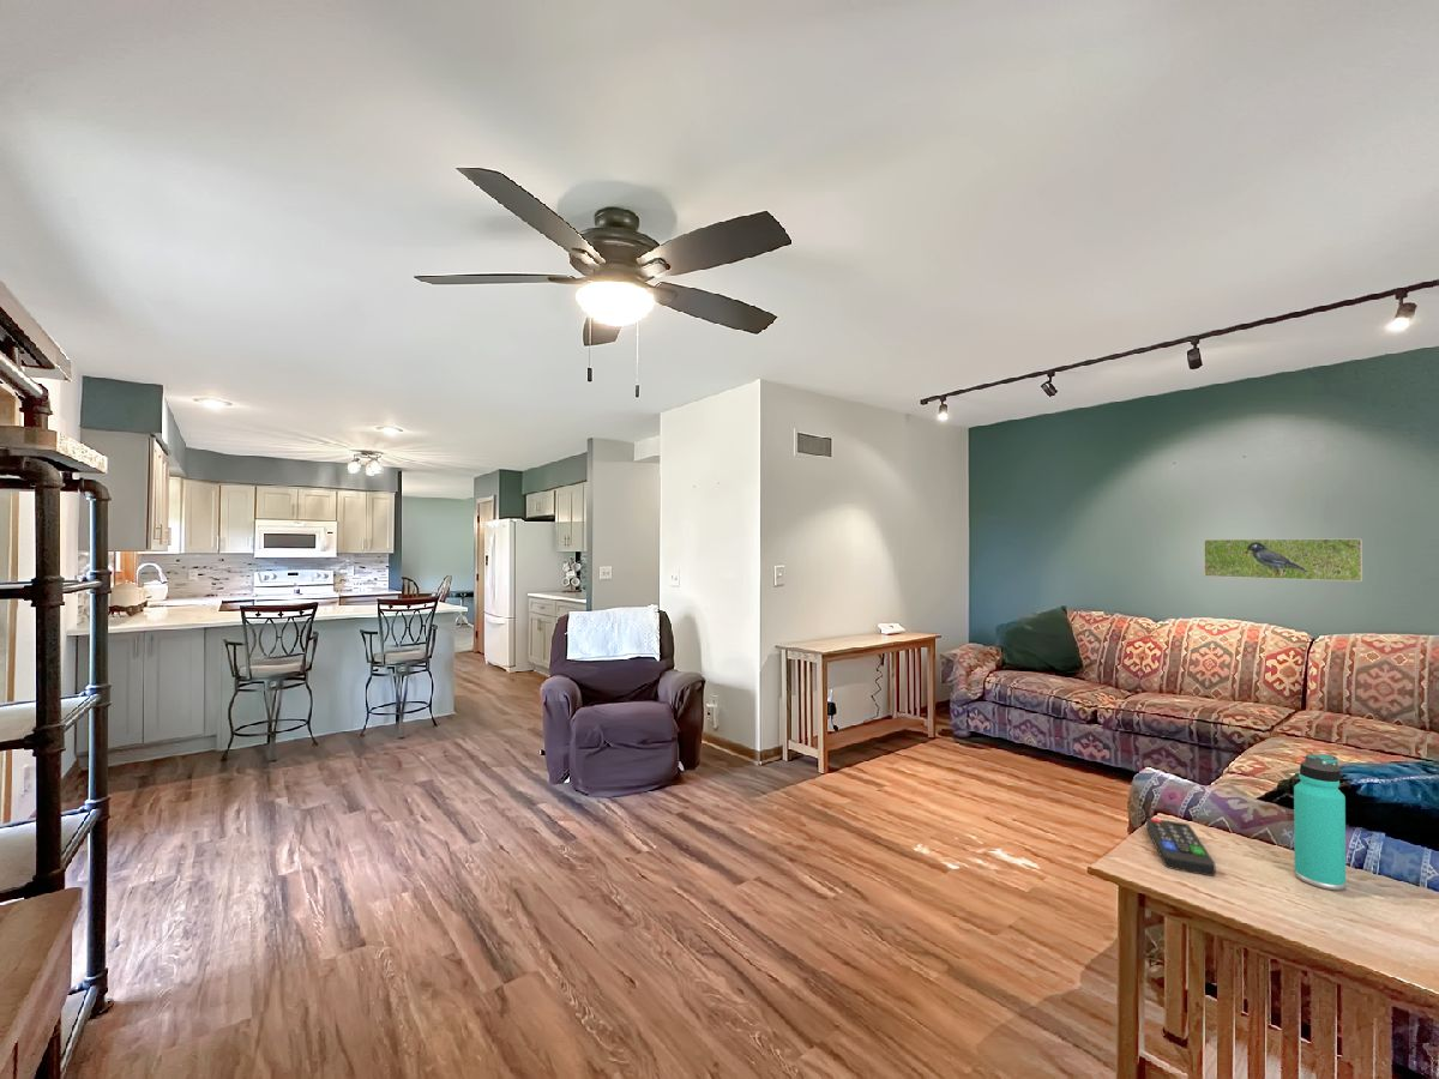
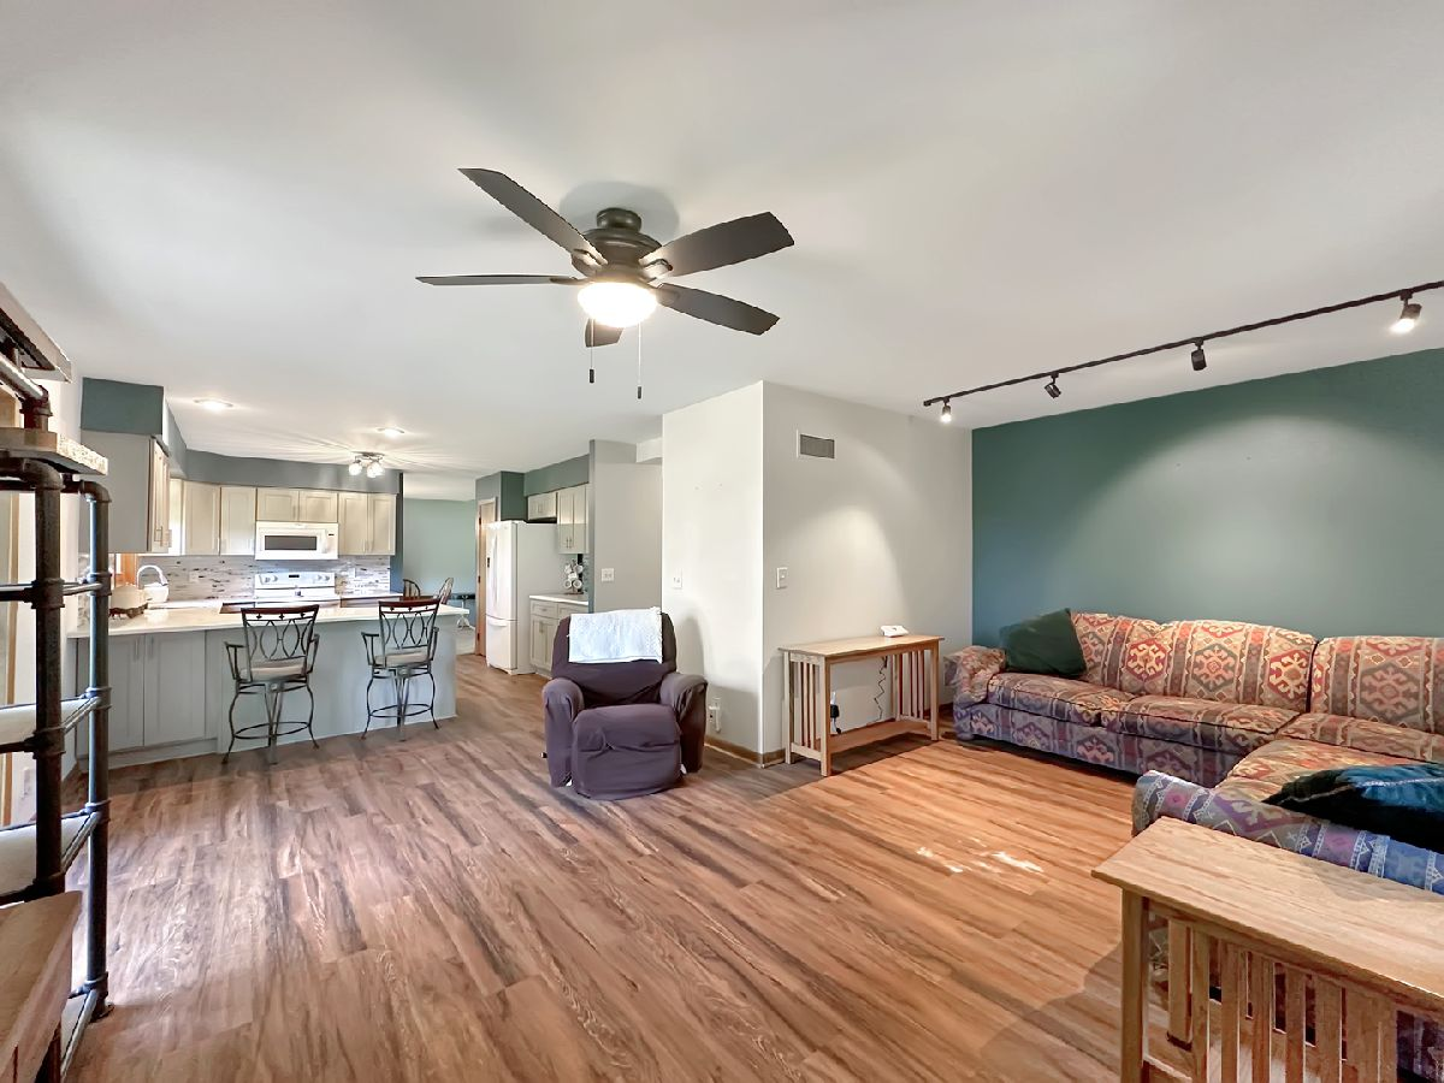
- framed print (1277, 559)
- remote control (1178, 843)
- thermos bottle (1319, 818)
